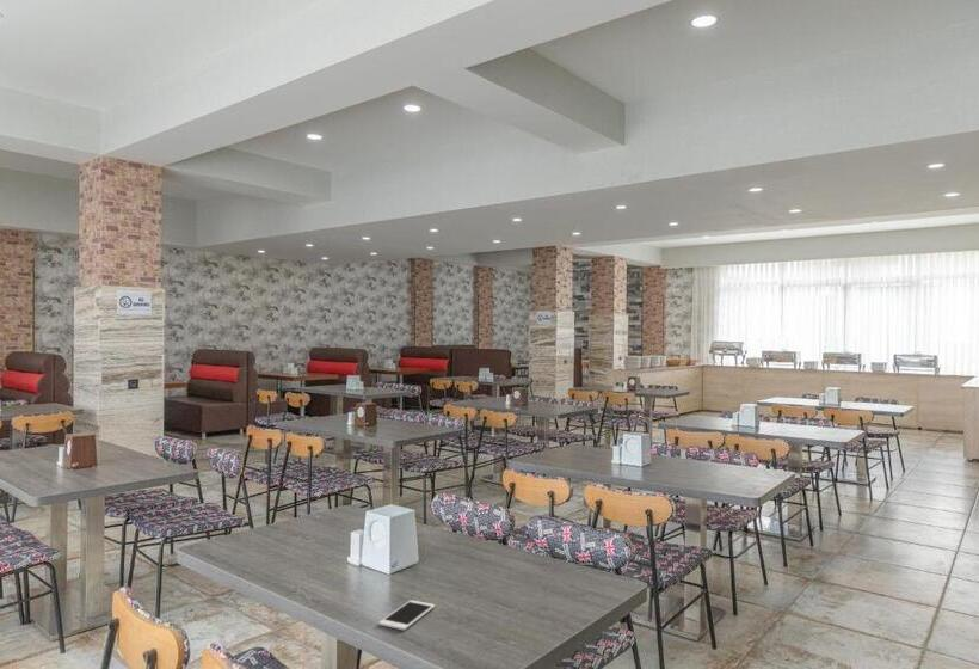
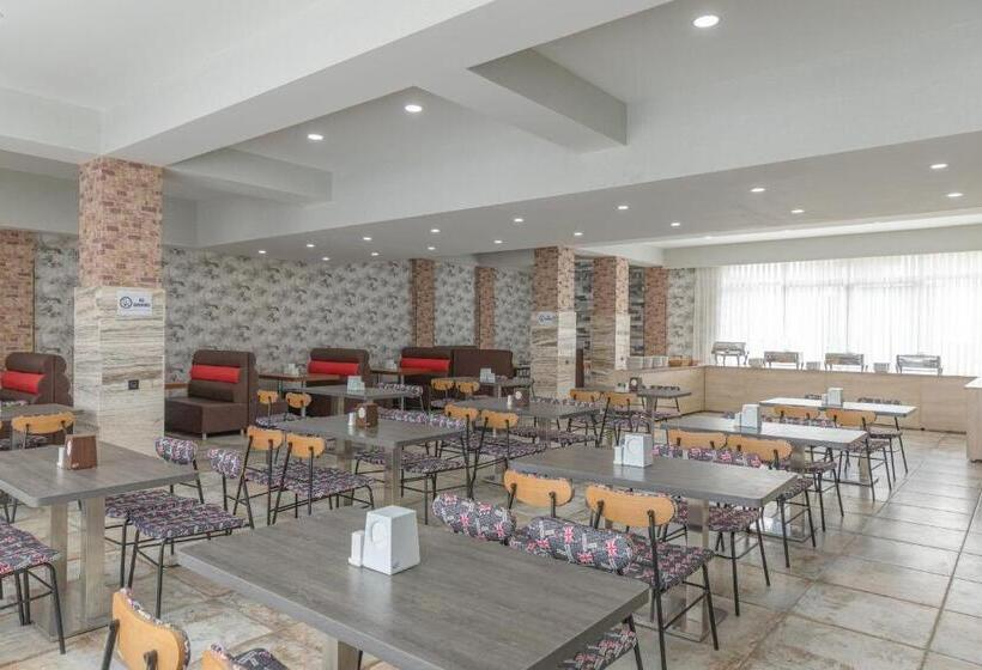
- cell phone (407, 614)
